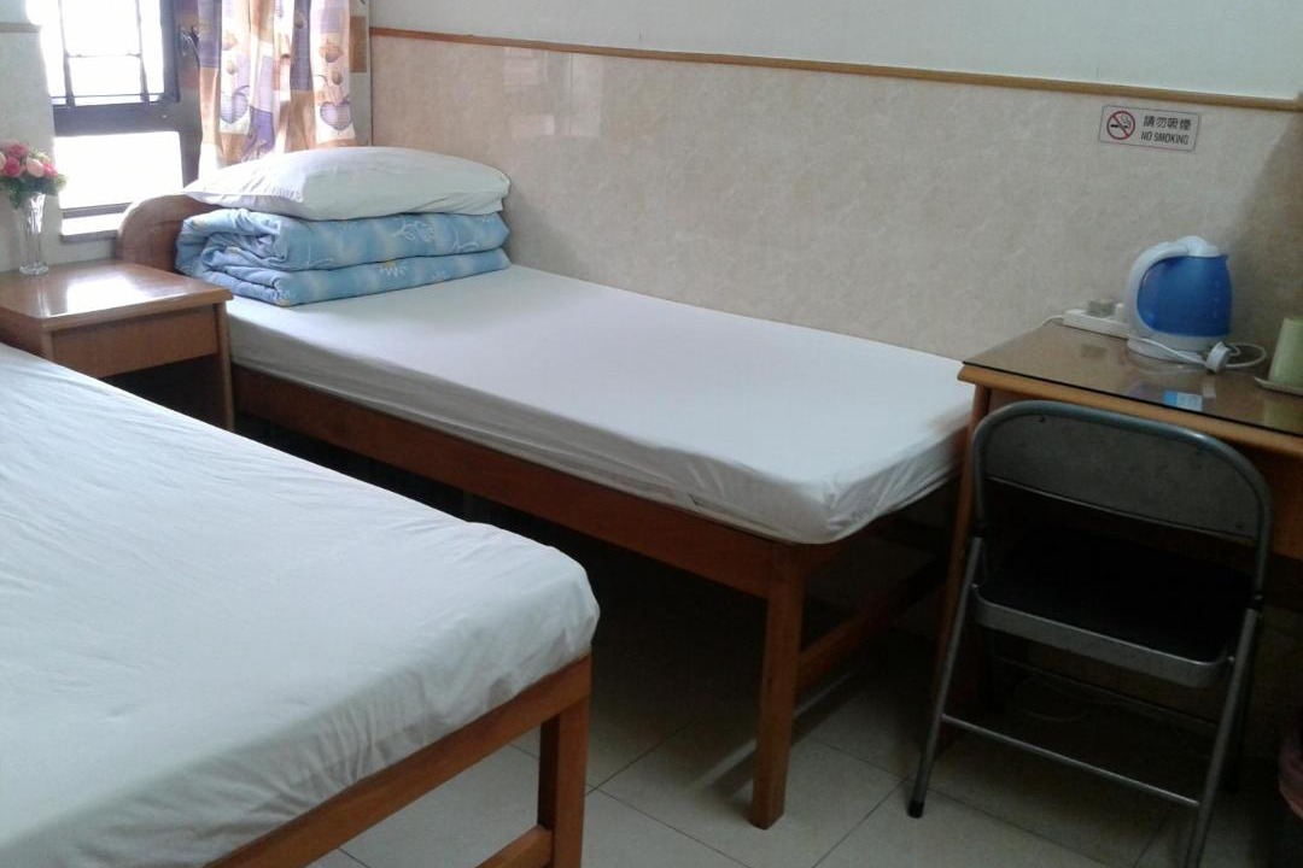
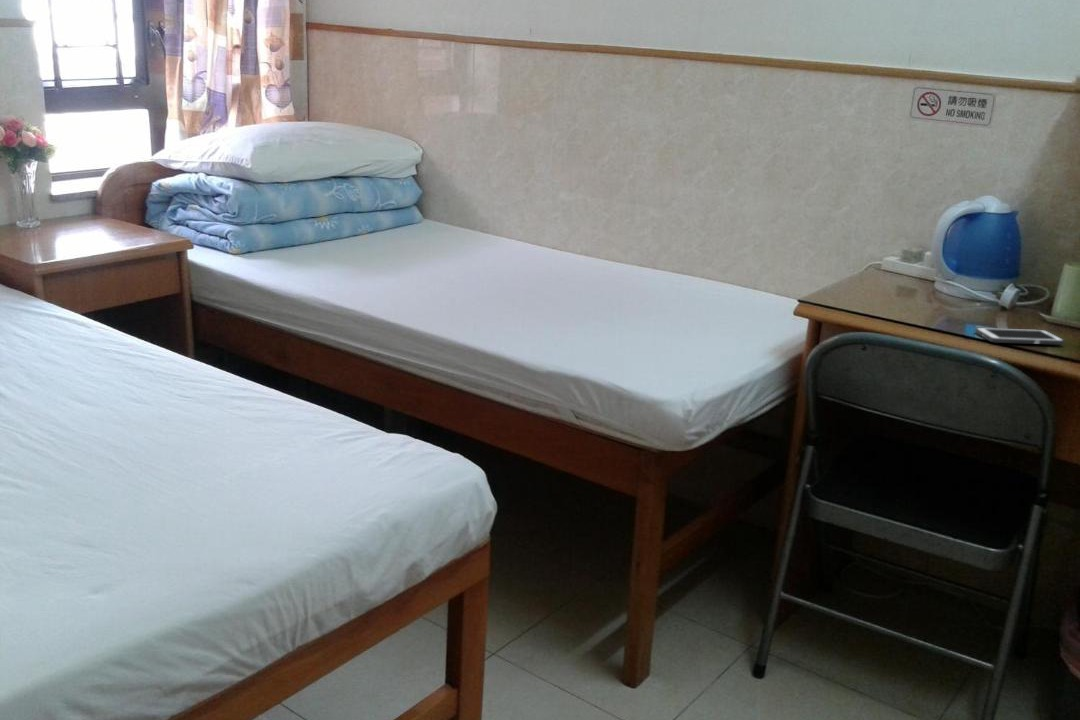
+ cell phone (1019, 336)
